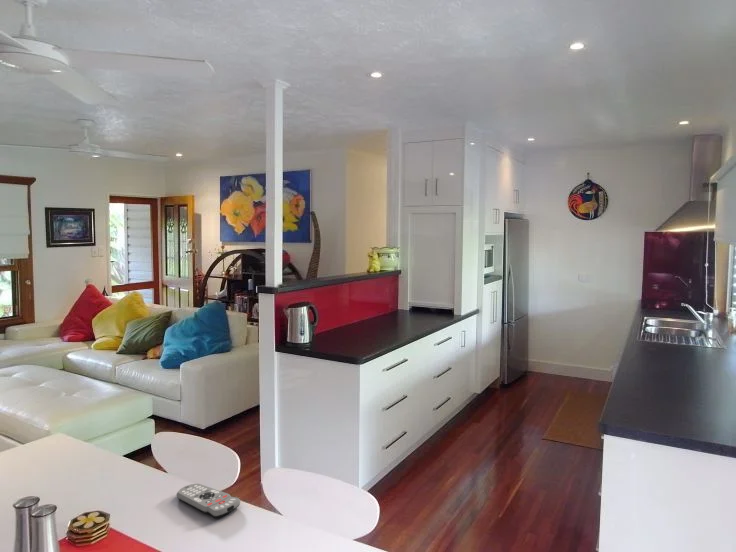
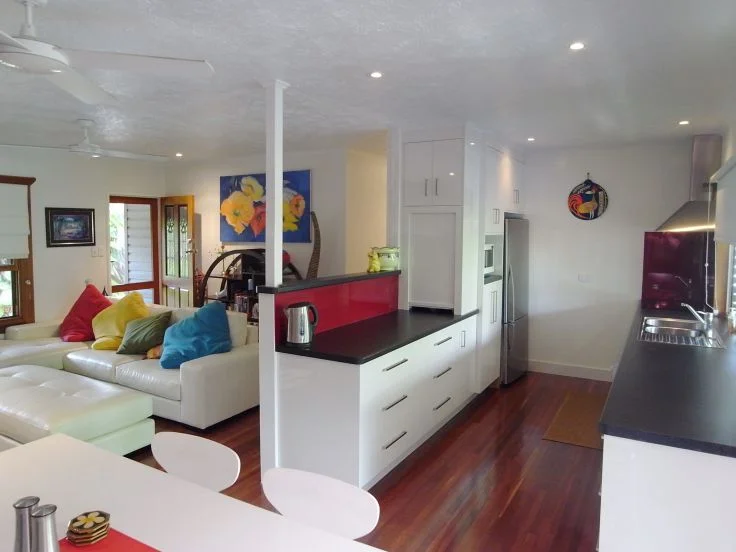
- remote control (206, 499)
